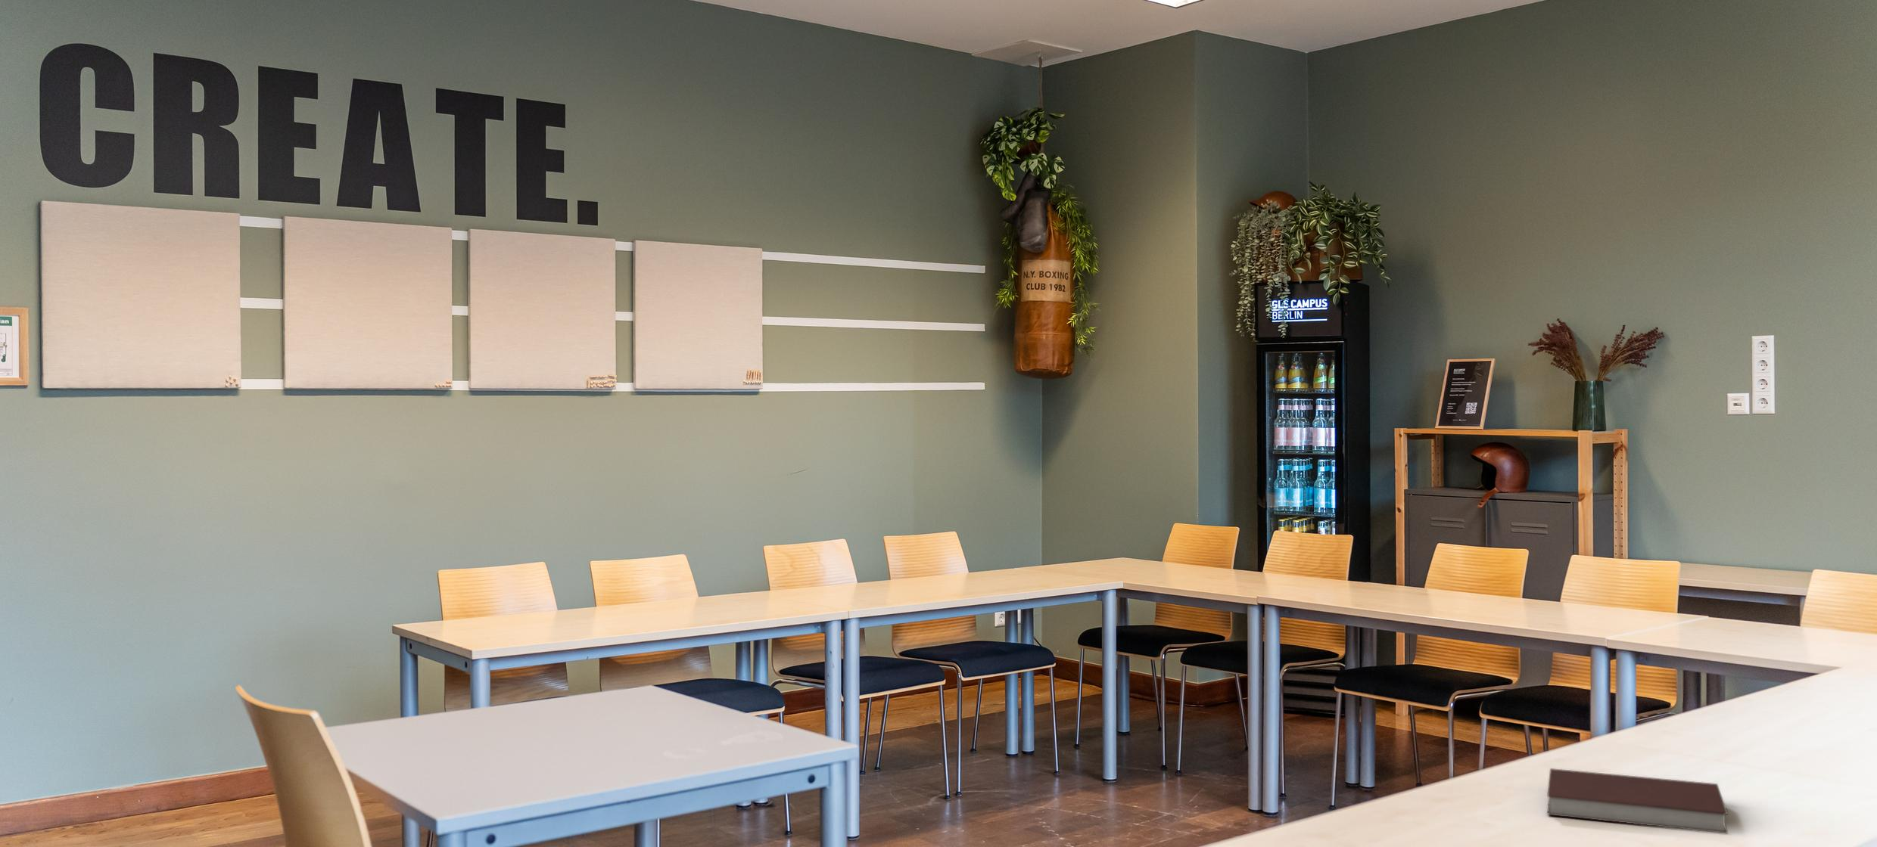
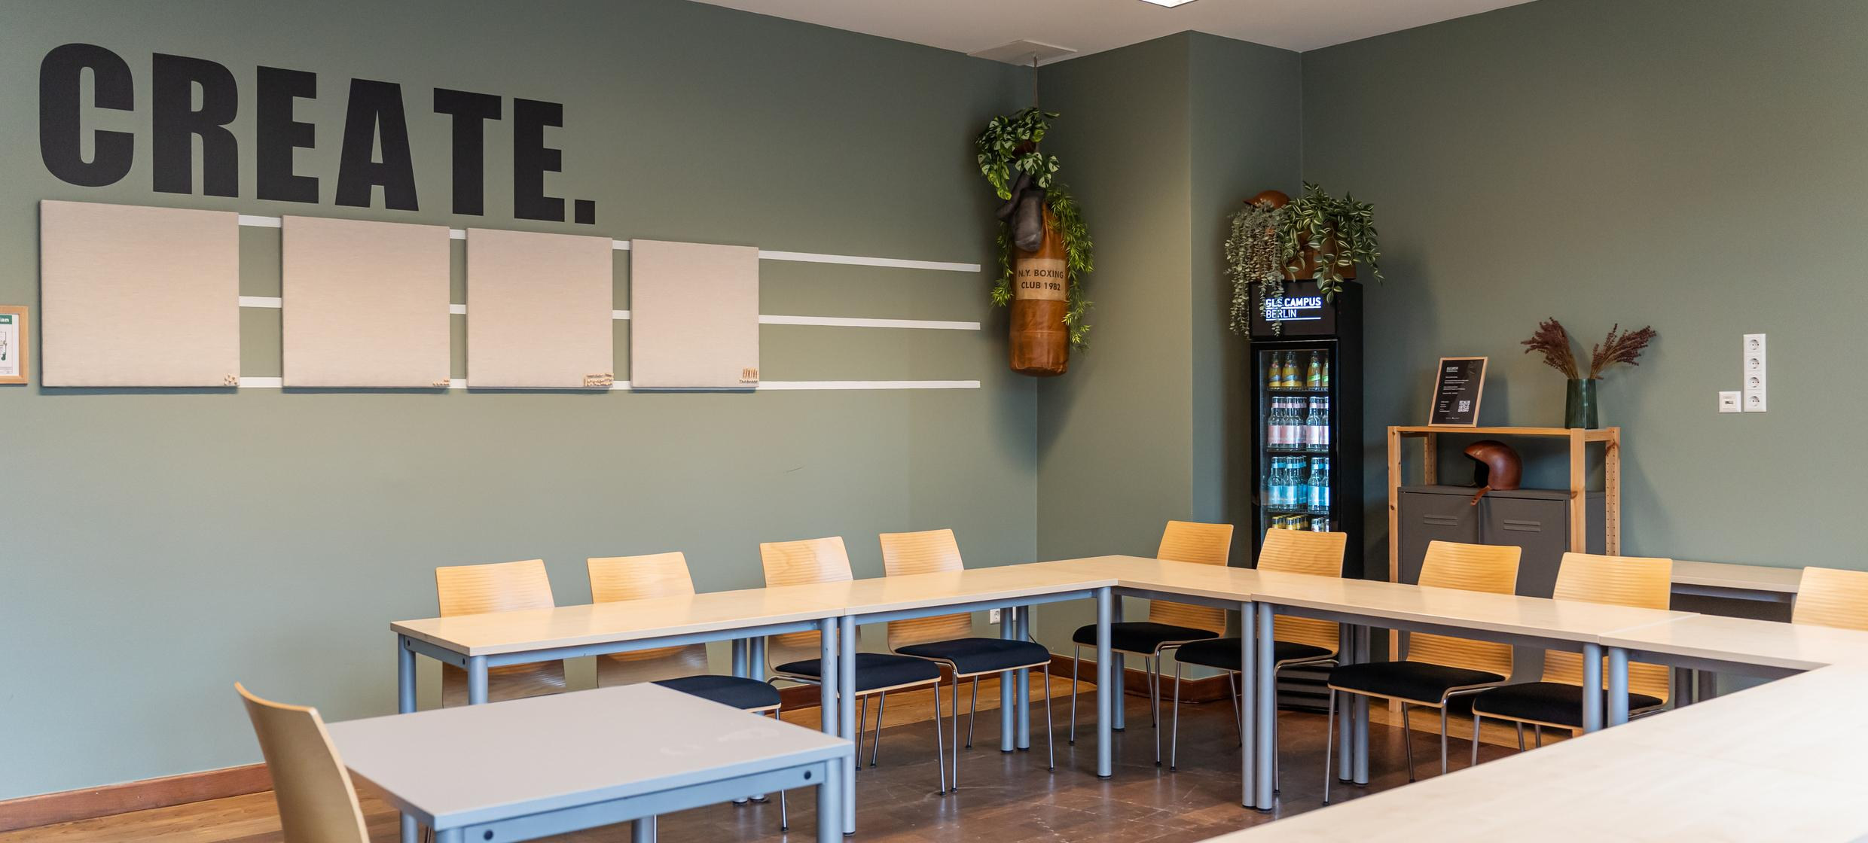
- notebook (1633, 799)
